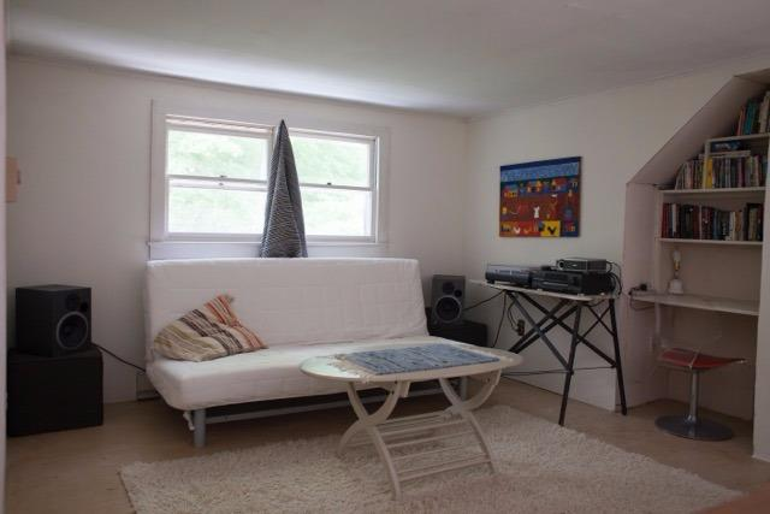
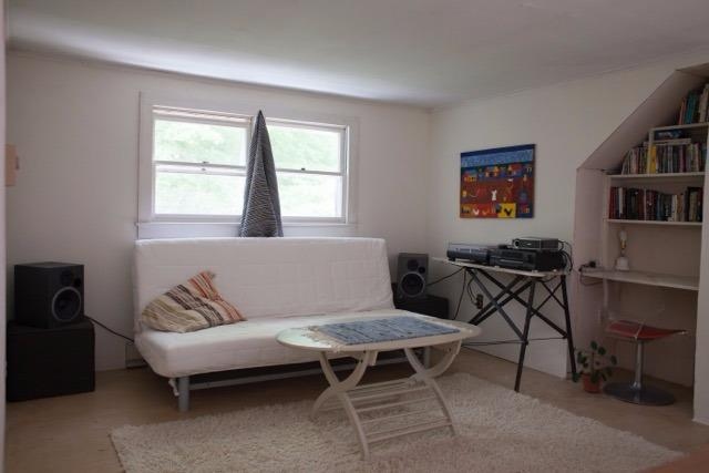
+ potted plant (594, 364)
